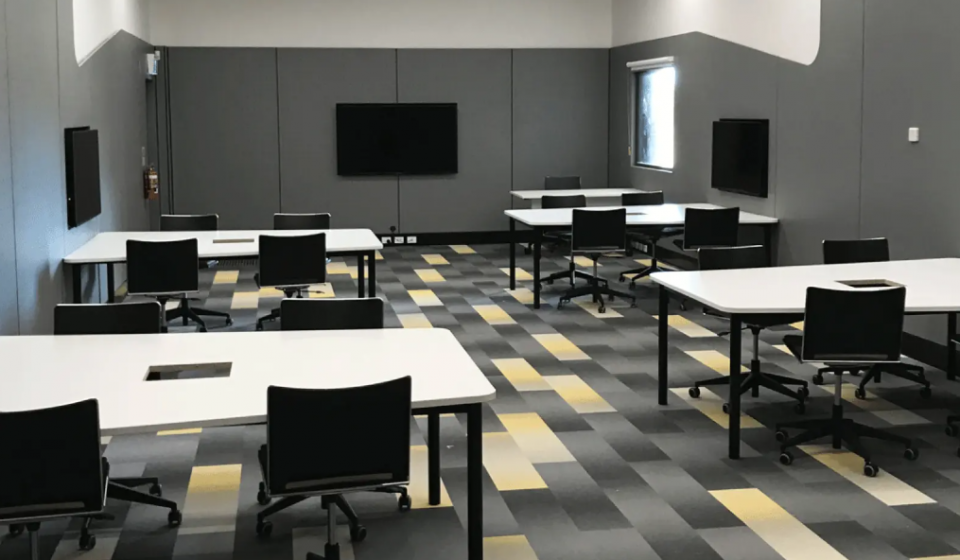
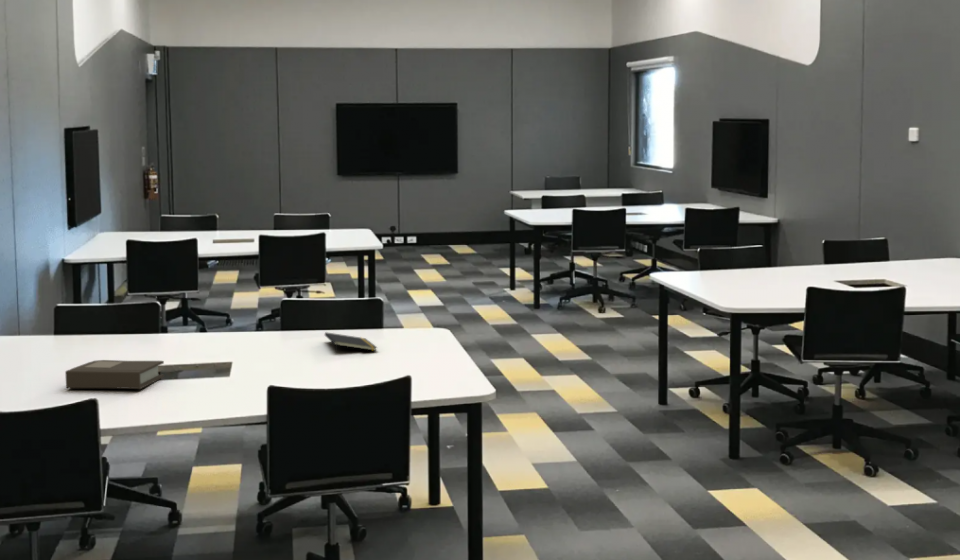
+ book (116, 373)
+ notepad (350, 341)
